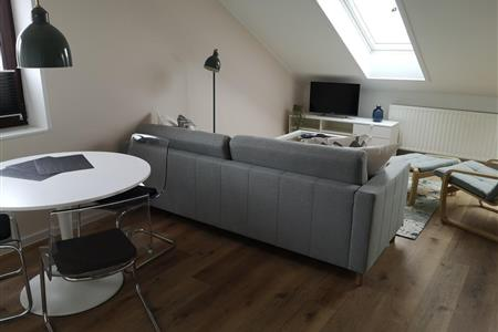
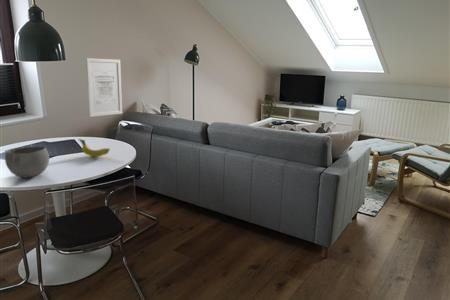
+ wall art (105, 87)
+ bowl (28, 162)
+ fruit (95, 150)
